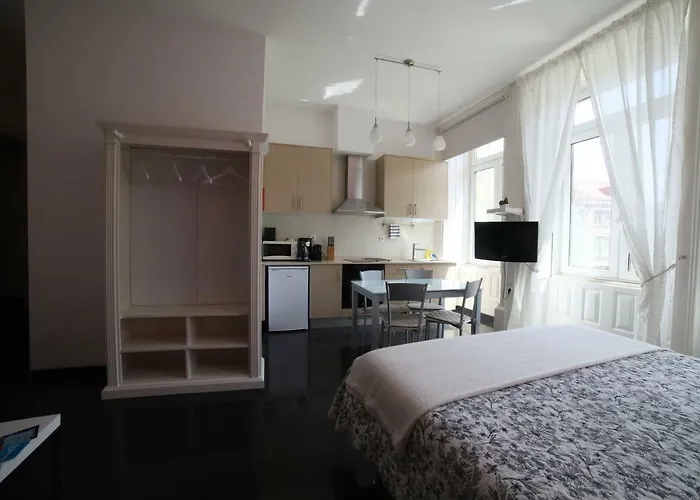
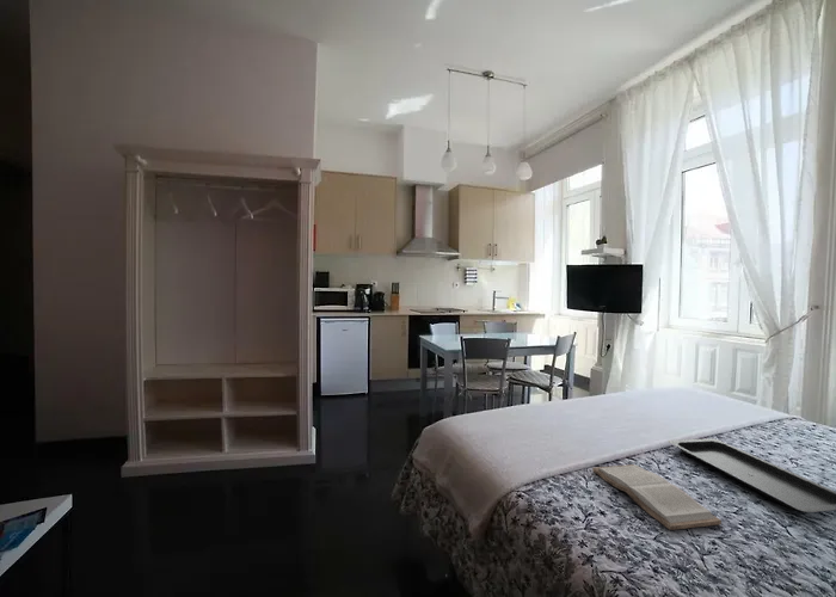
+ book (648, 488)
+ serving tray (750, 472)
